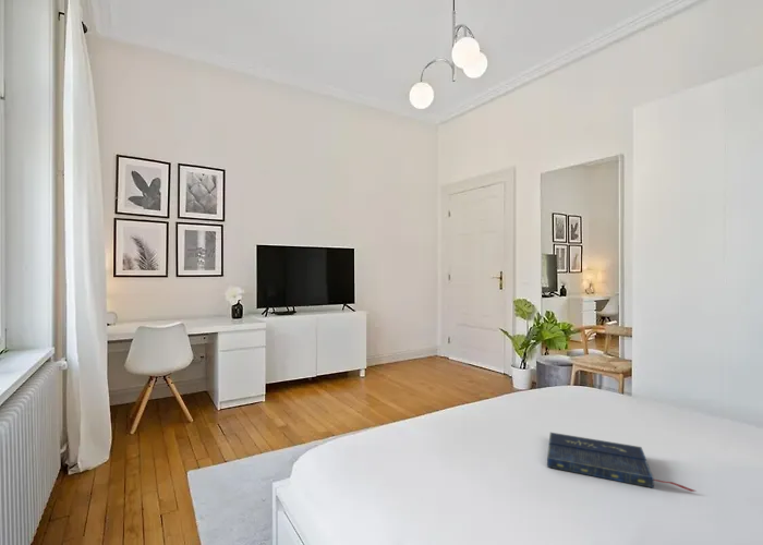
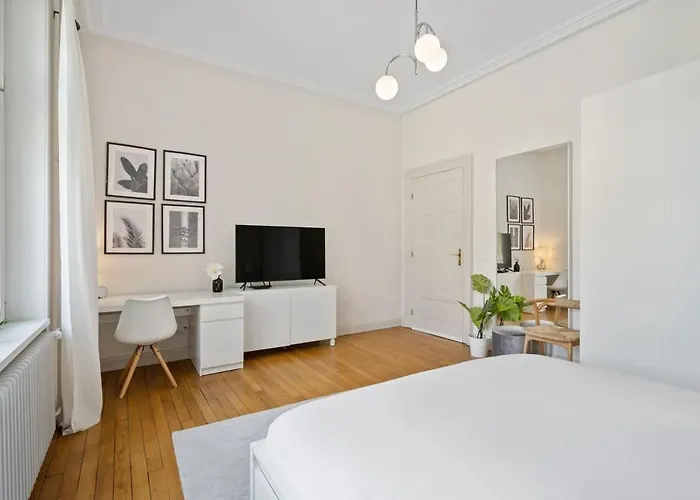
- book (614, 460)
